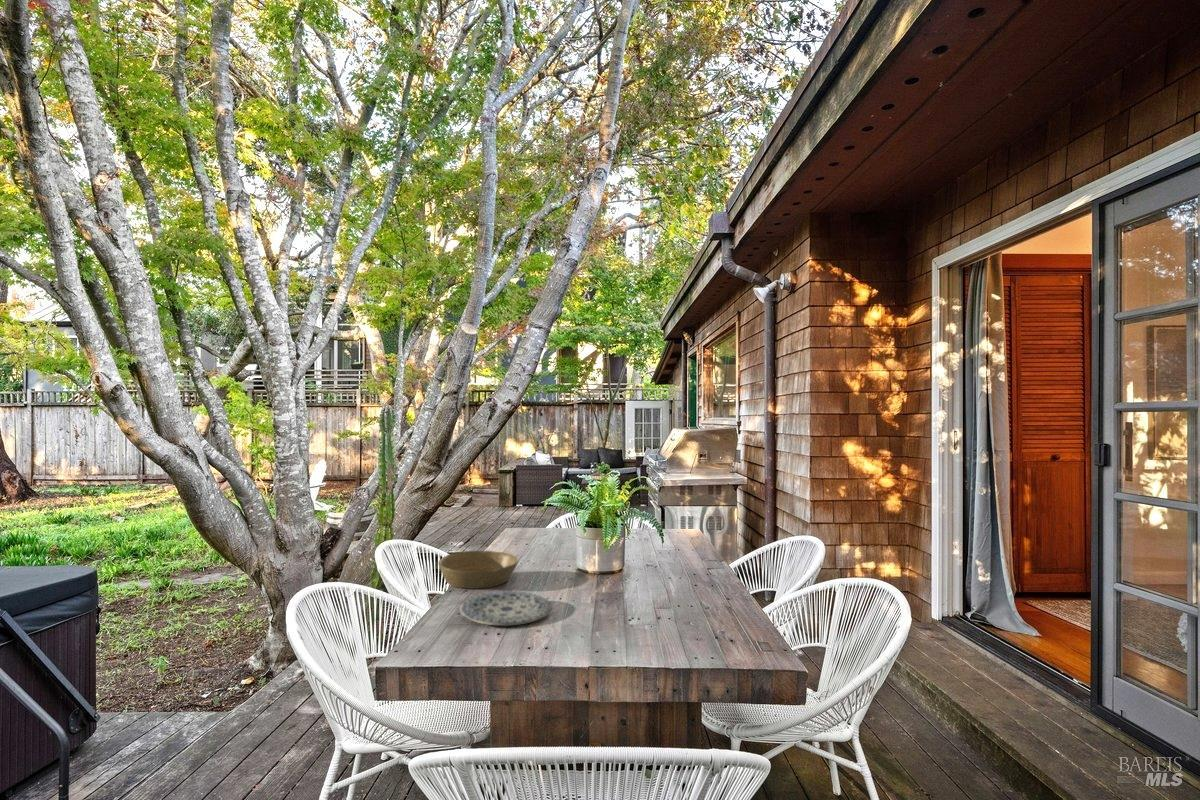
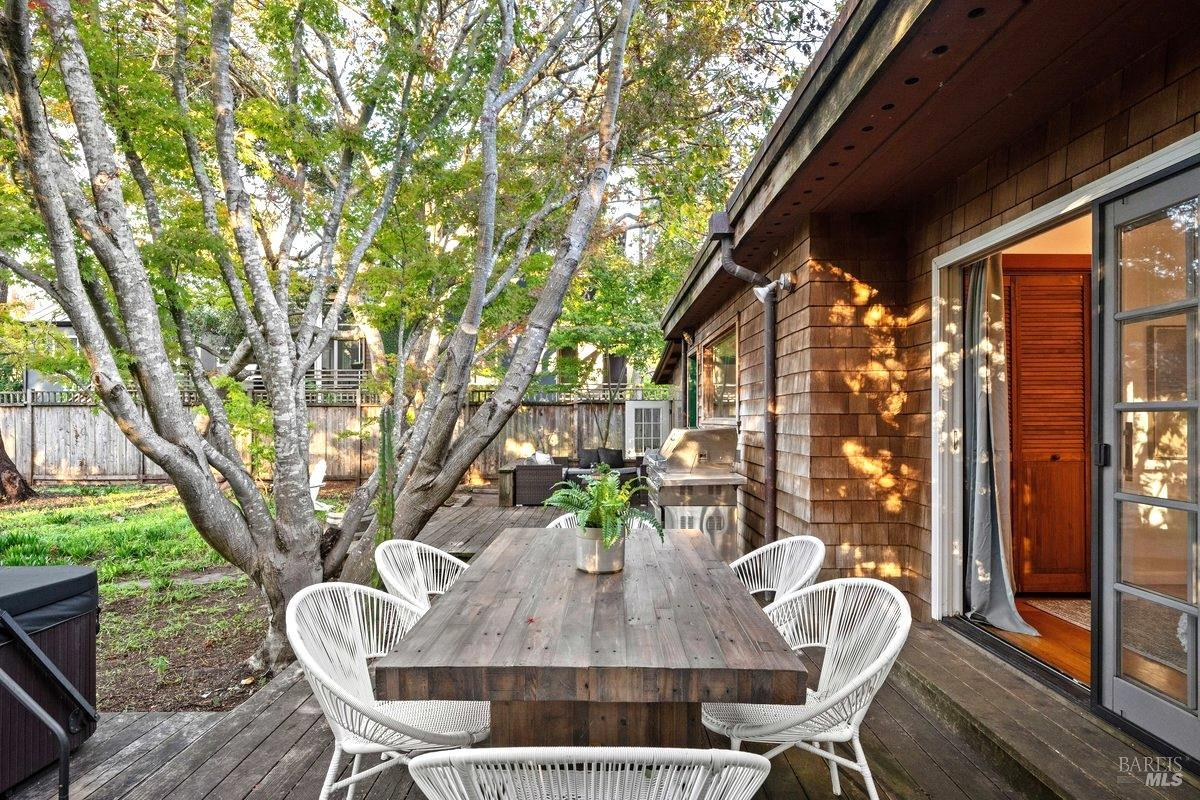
- bowl (478, 569)
- plate (506, 608)
